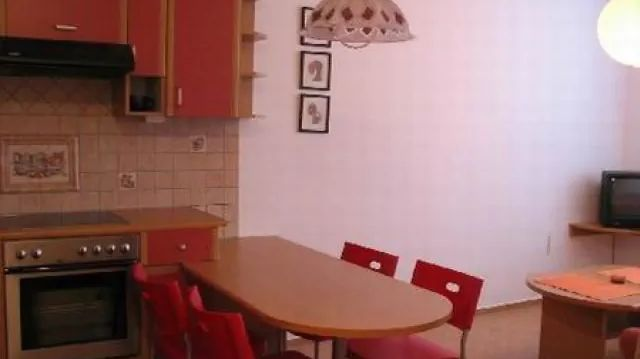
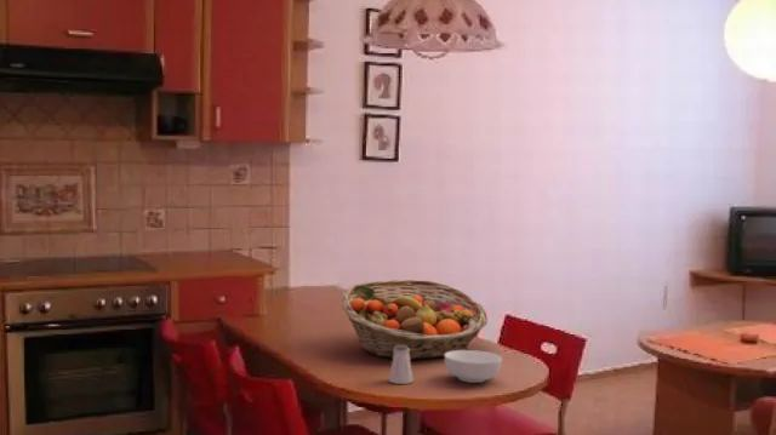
+ fruit basket (413, 317)
+ cereal bowl (472, 367)
+ saltshaker (400, 364)
